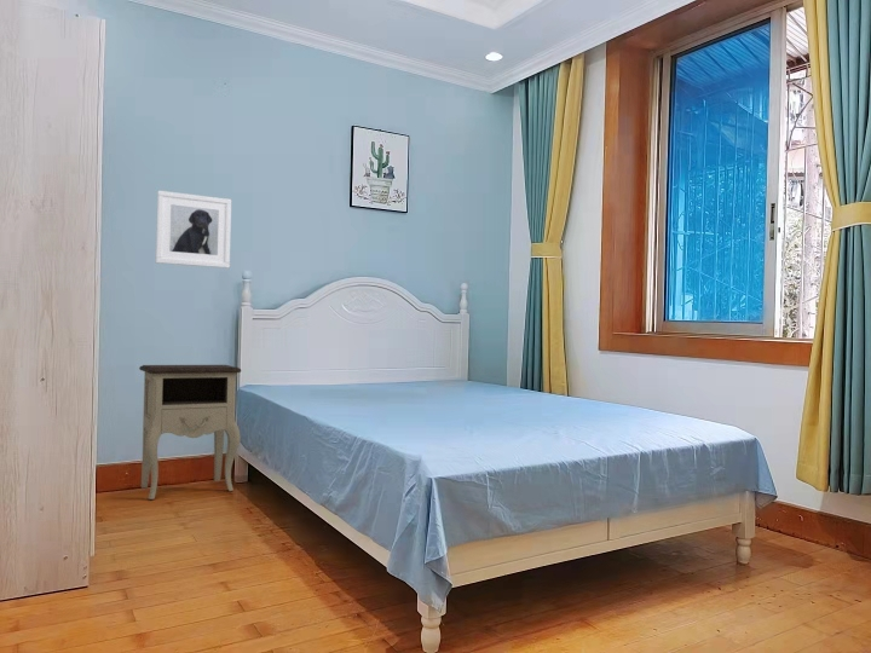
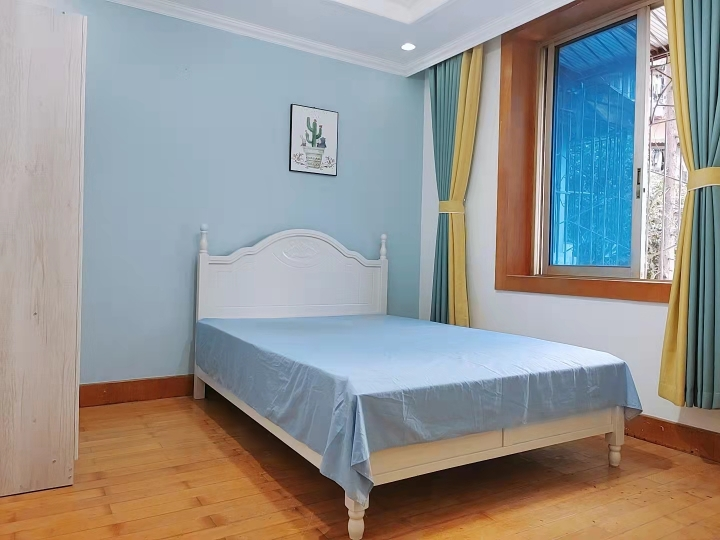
- nightstand (189, 427)
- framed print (194, 230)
